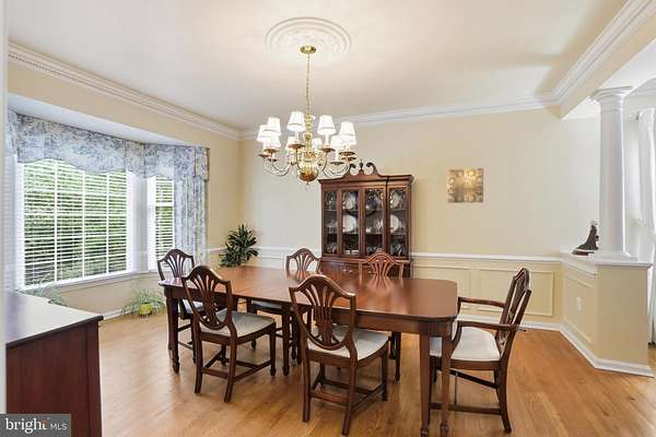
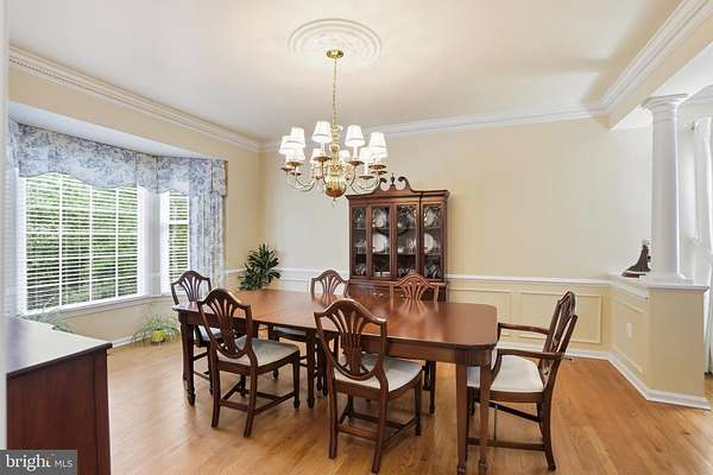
- wall art (465, 186)
